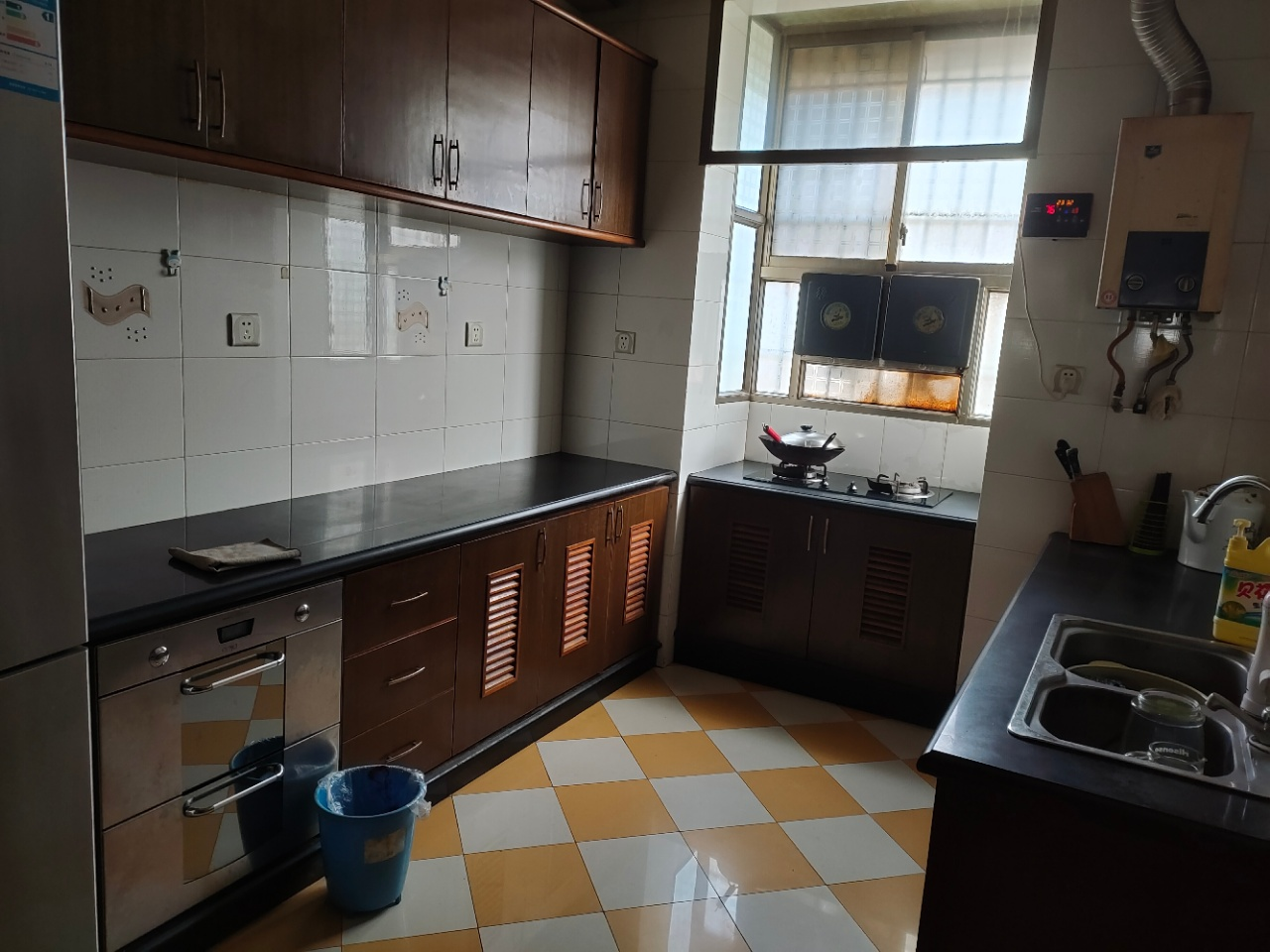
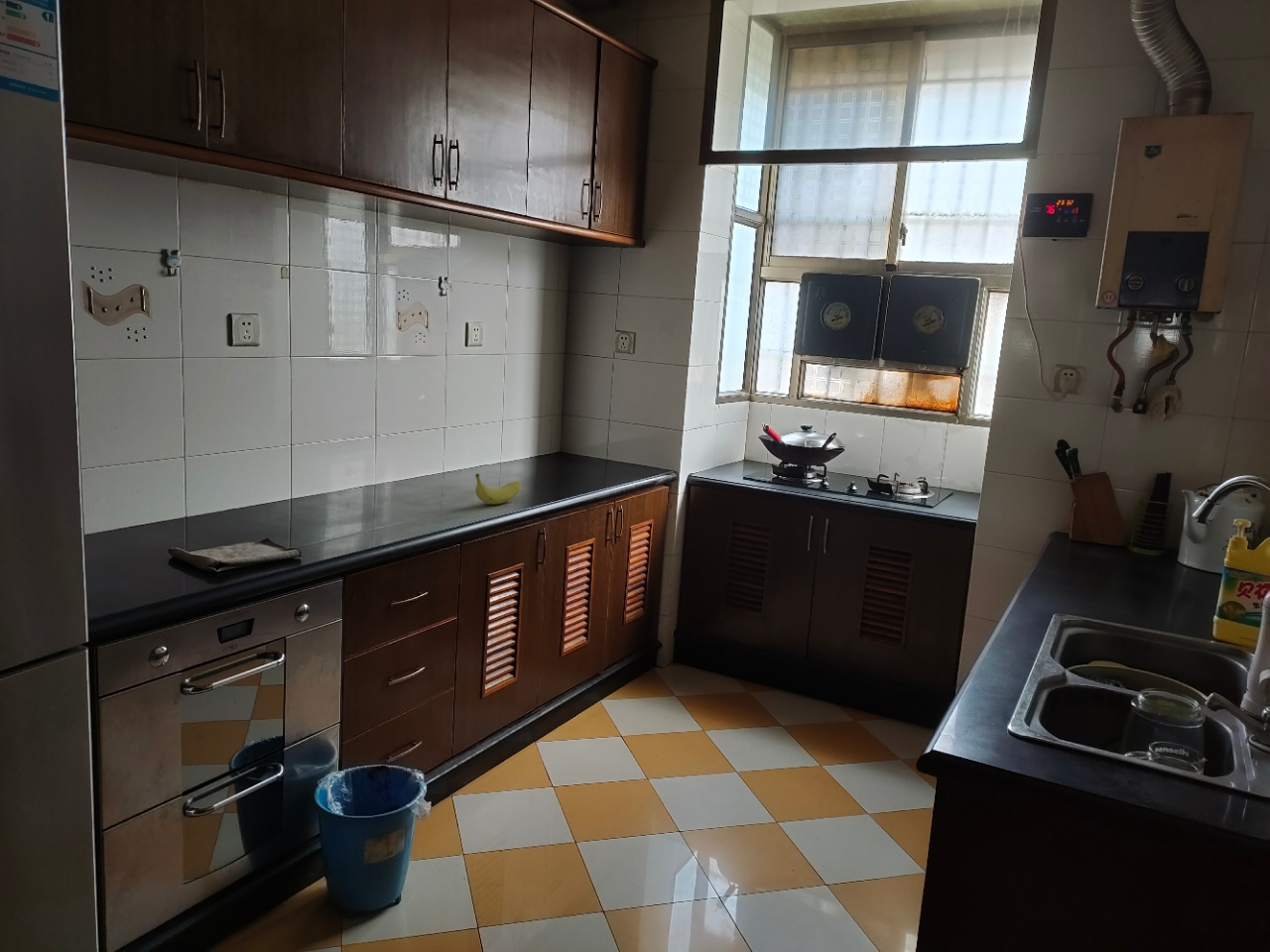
+ fruit (499, 488)
